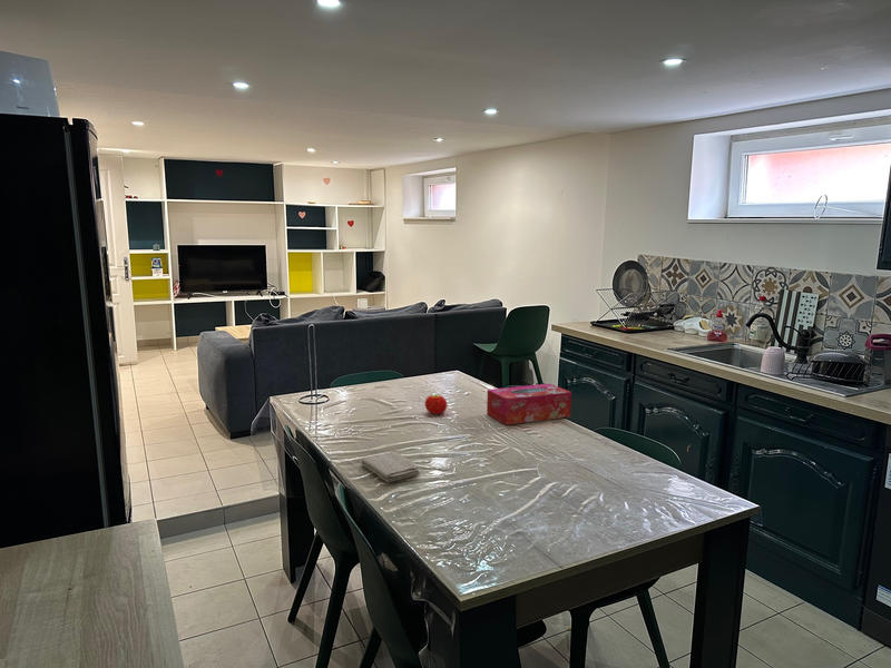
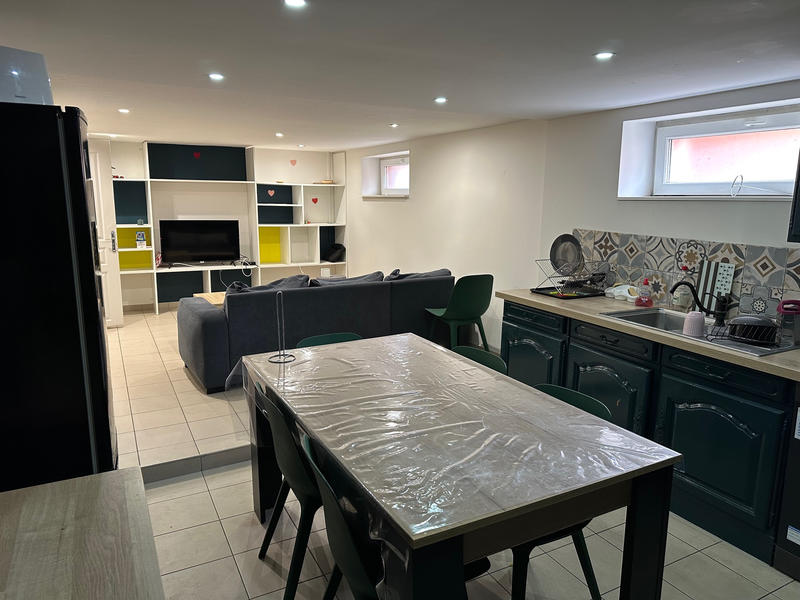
- fruit (435, 403)
- tissue box (528, 403)
- washcloth (390, 465)
